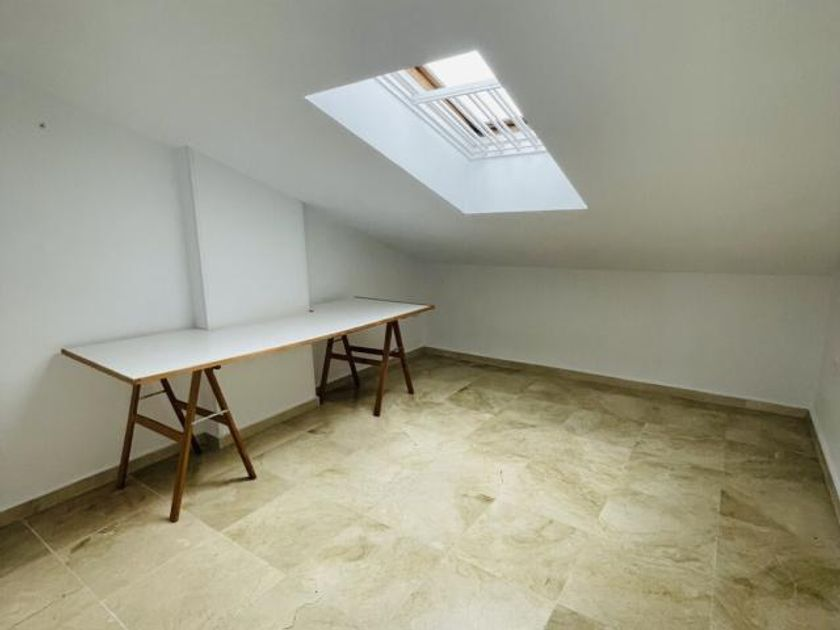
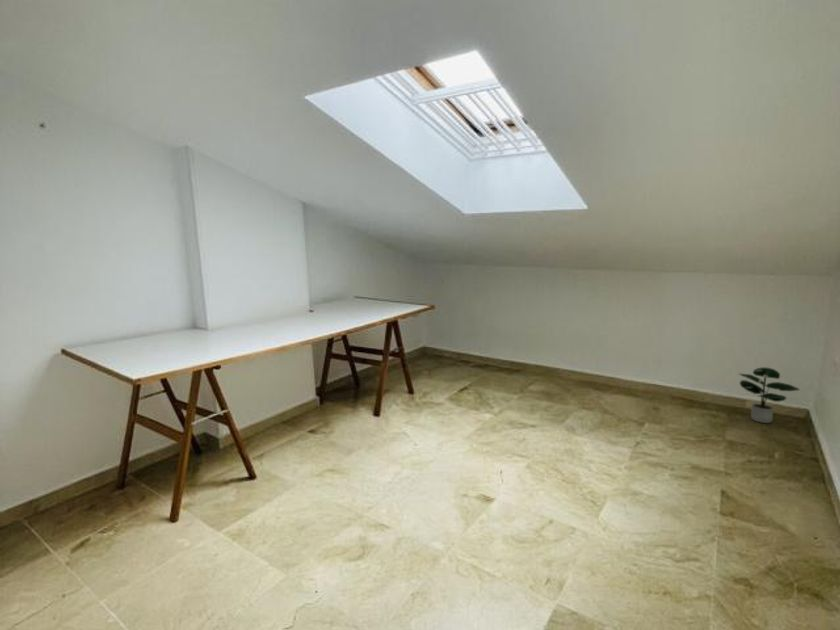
+ potted plant (767, 396)
